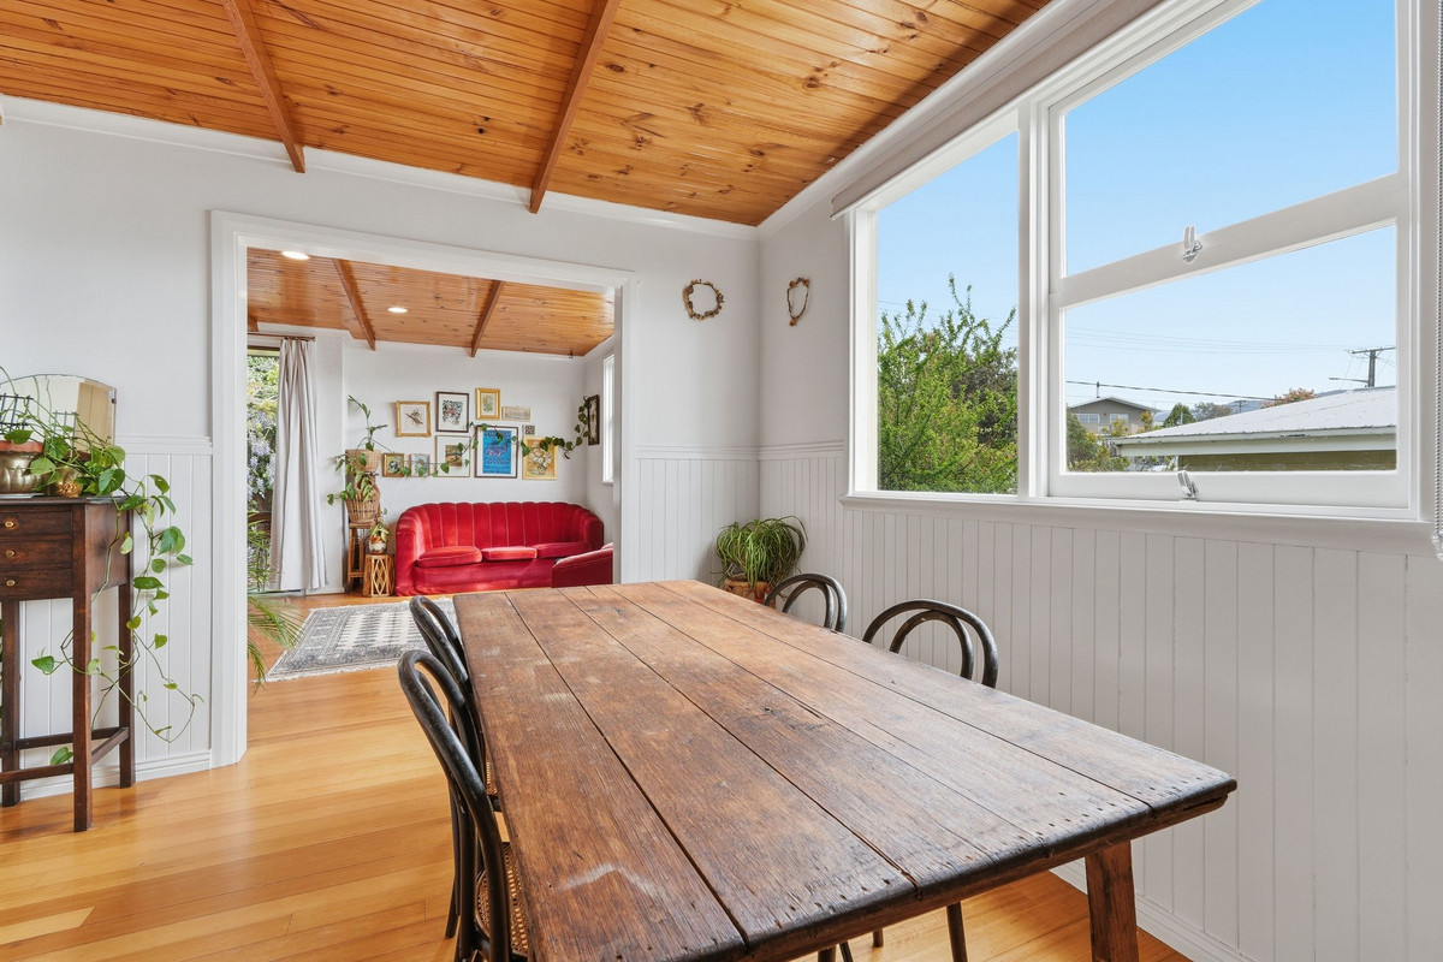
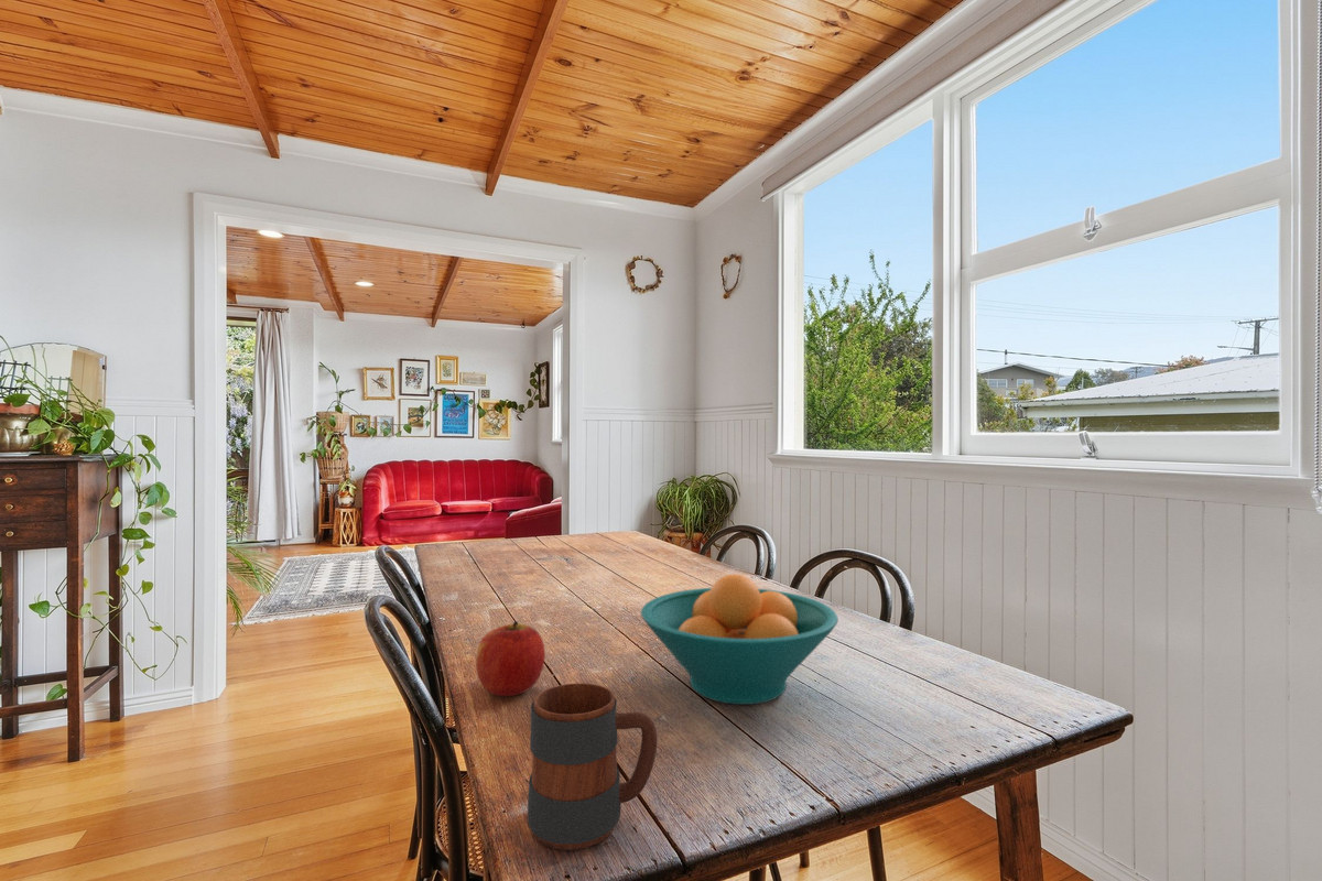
+ apple (510, 654)
+ fruit bowl (737, 631)
+ mug (593, 760)
